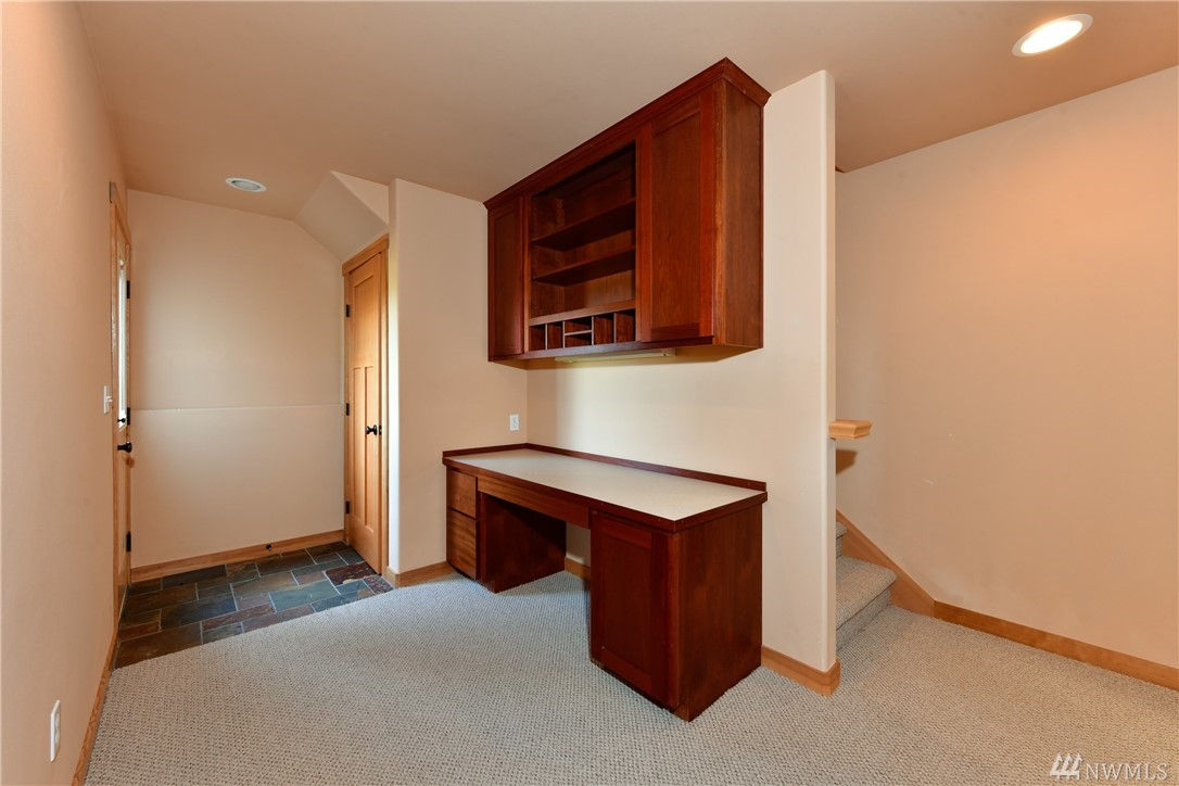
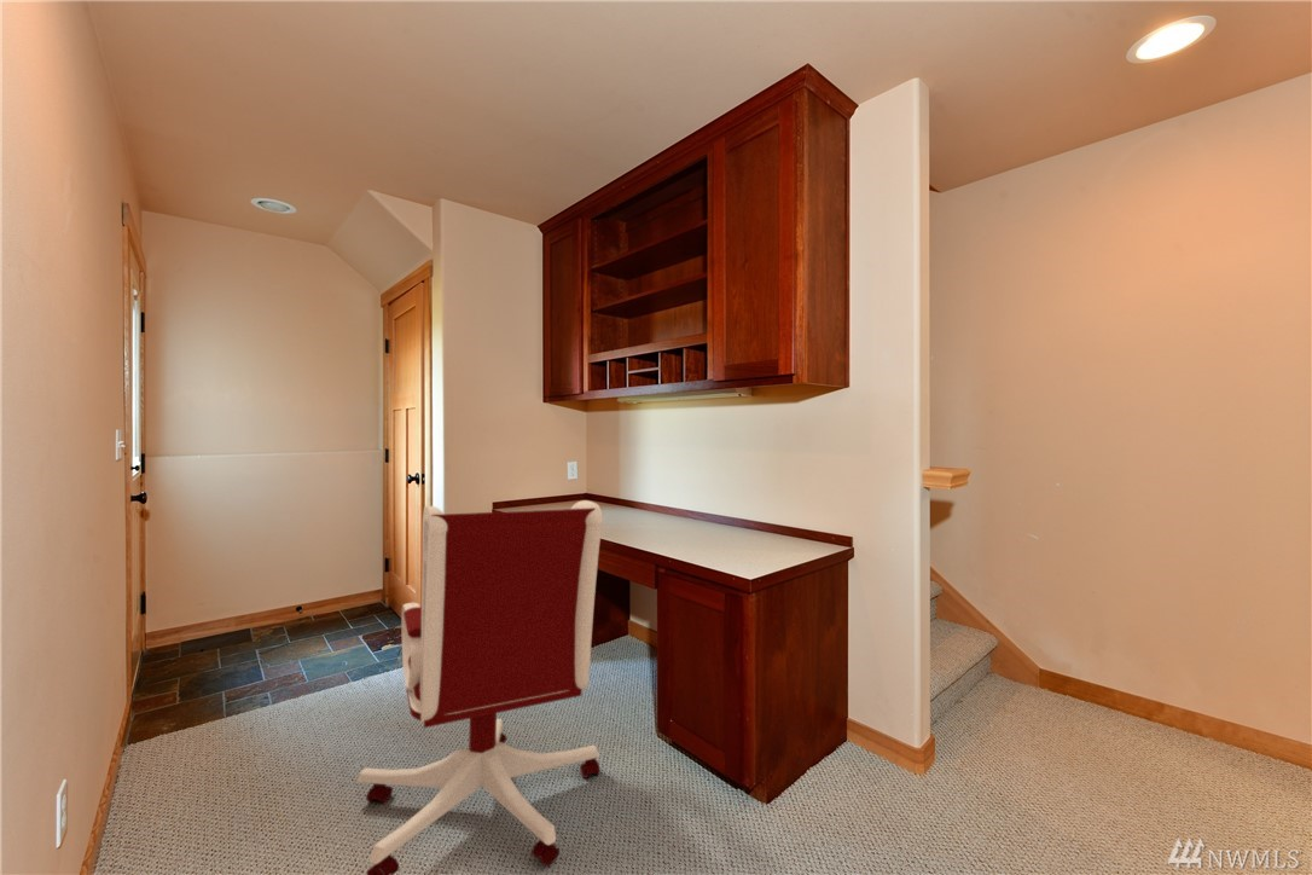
+ office chair (483, 651)
